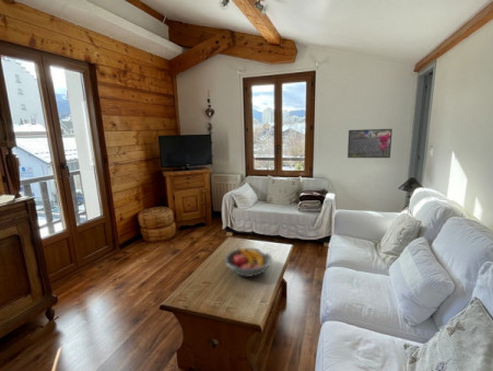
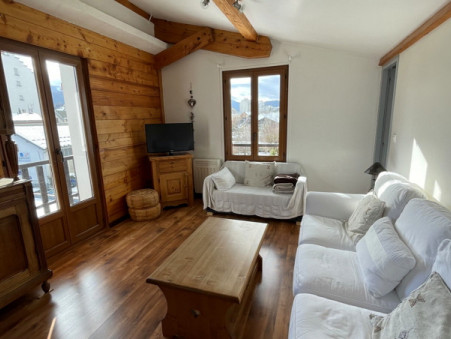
- fruit bowl (248, 262)
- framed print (368, 143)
